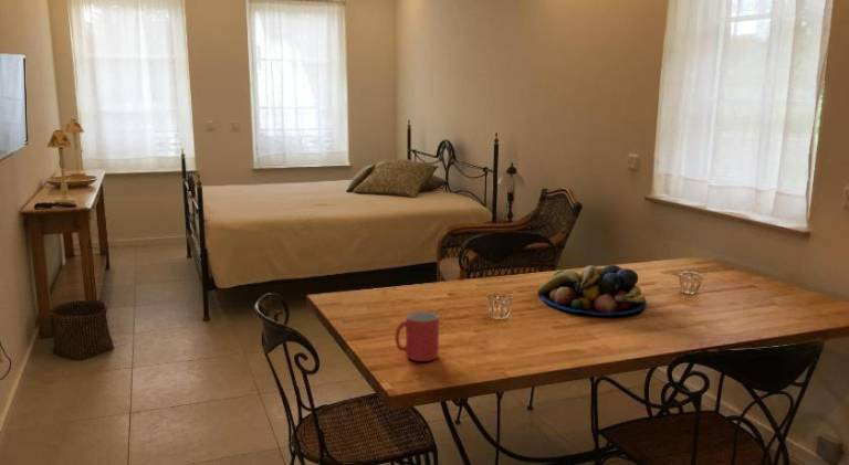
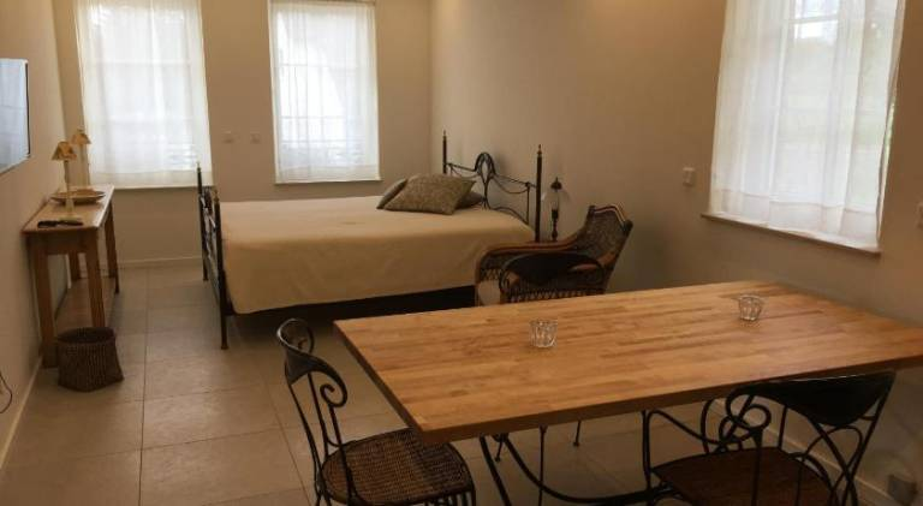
- mug (416, 337)
- fruit bowl (593, 282)
